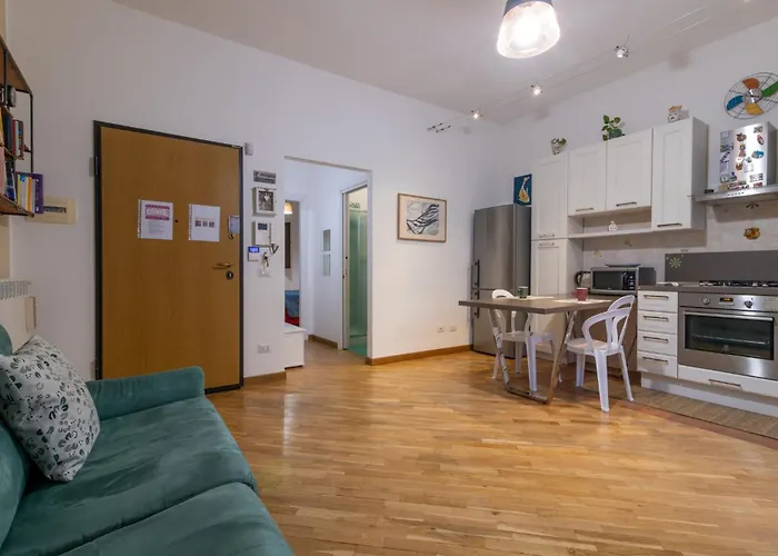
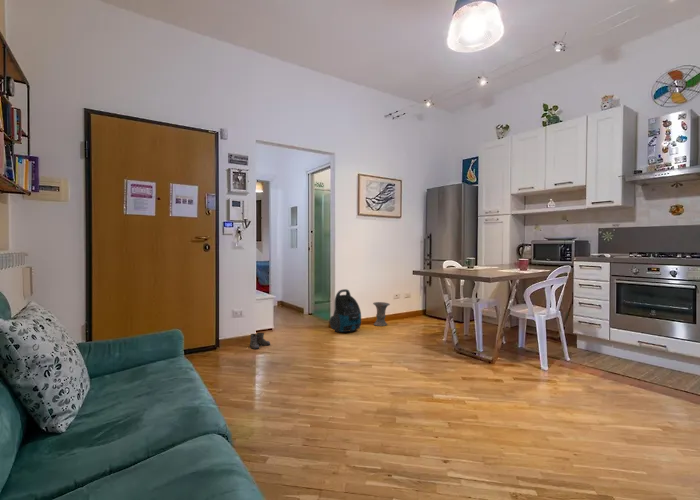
+ vacuum cleaner (346, 310)
+ vase (381, 314)
+ boots (258, 340)
